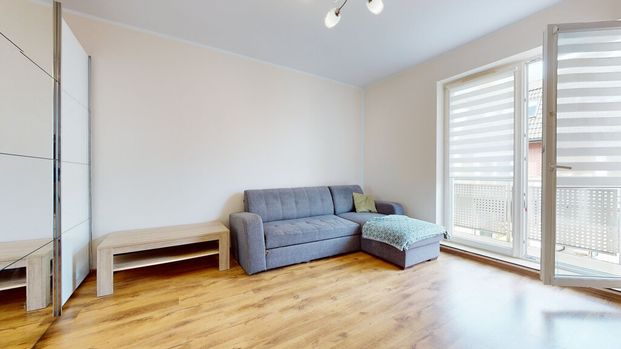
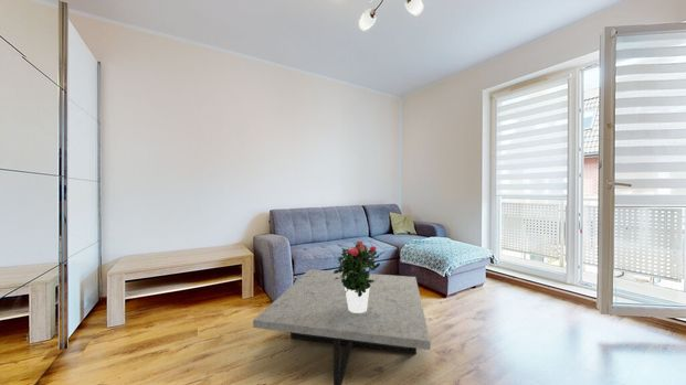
+ coffee table (350, 319)
+ potted flower (358, 275)
